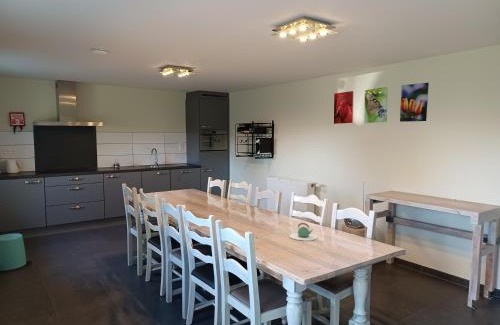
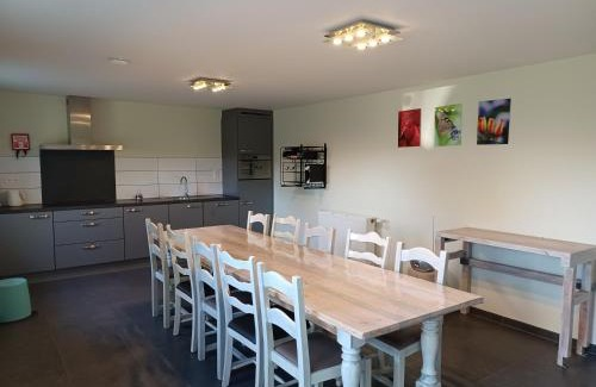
- teapot (303, 229)
